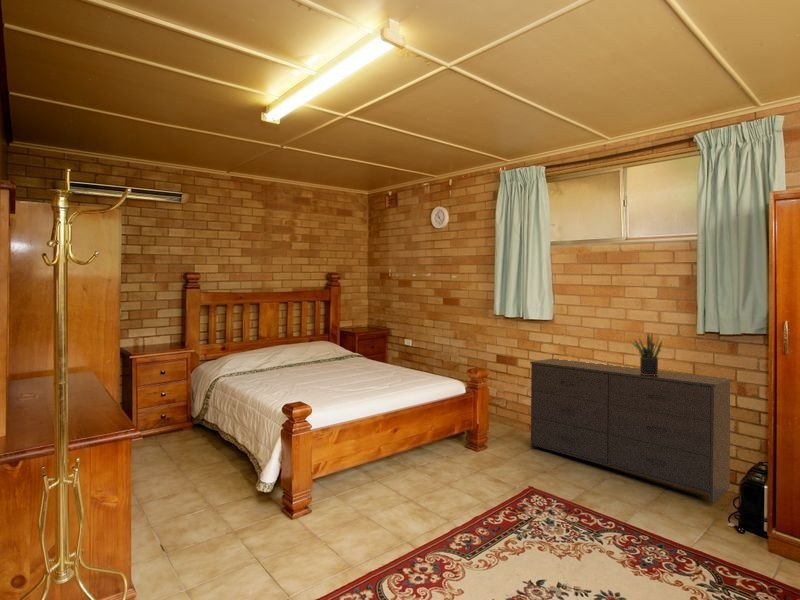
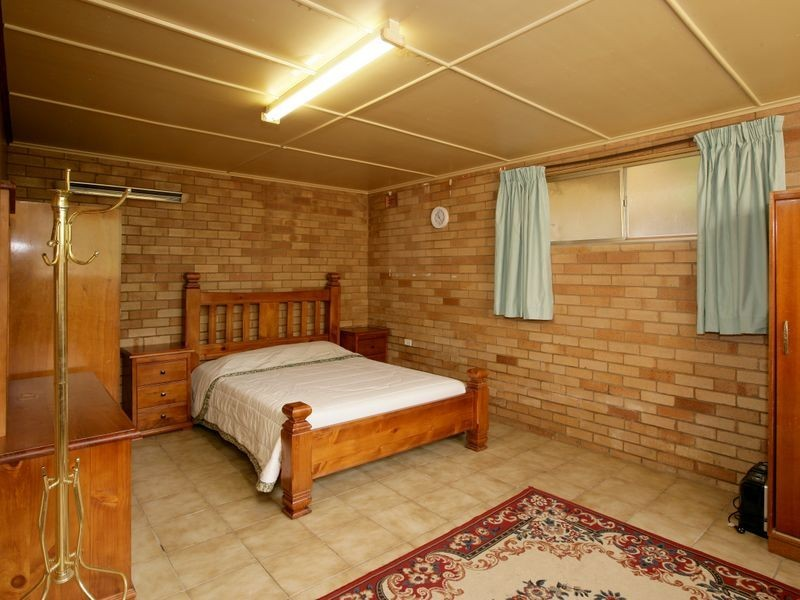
- dresser (618, 418)
- potted plant (646, 353)
